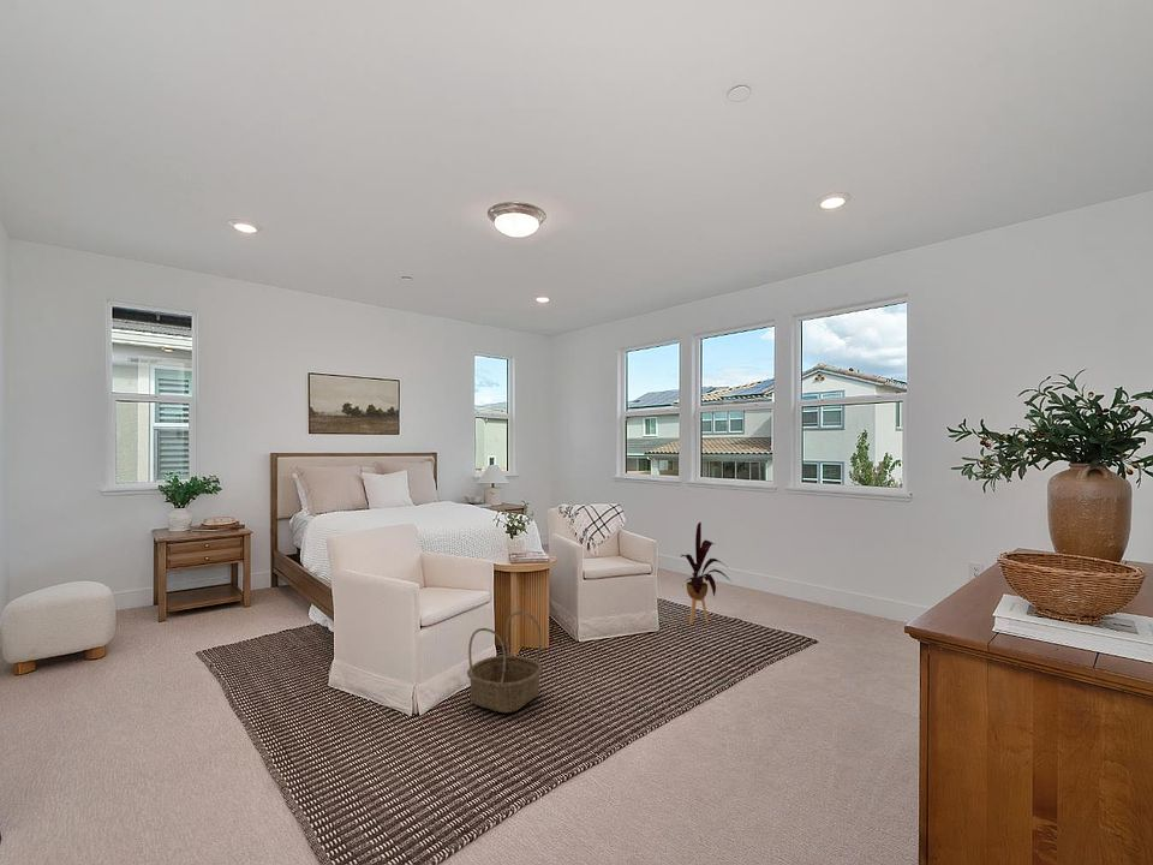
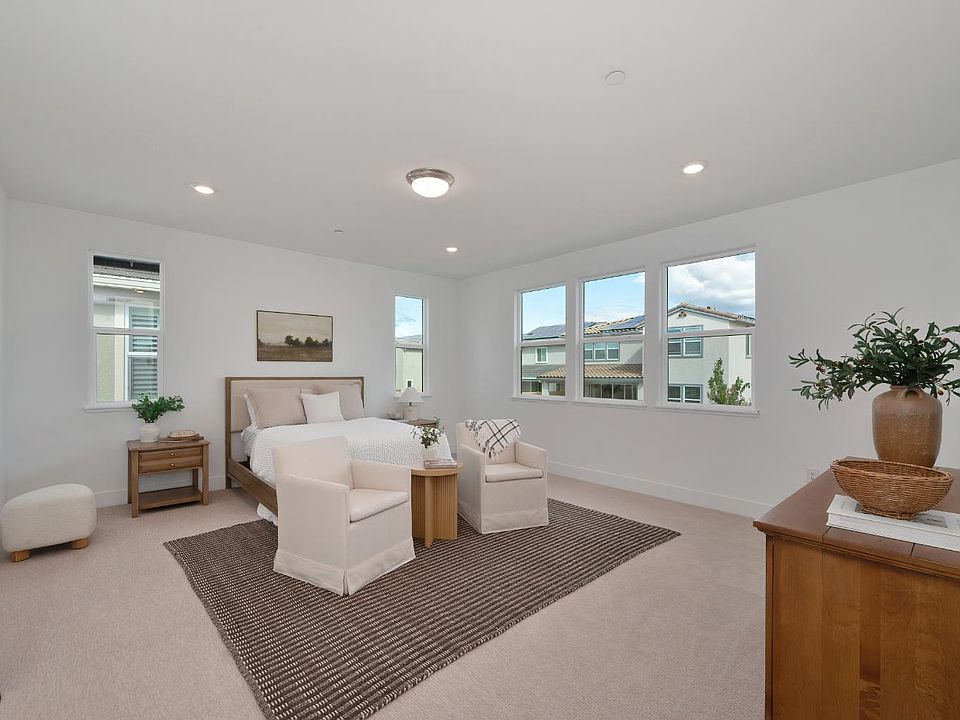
- basket (504, 660)
- house plant (703, 572)
